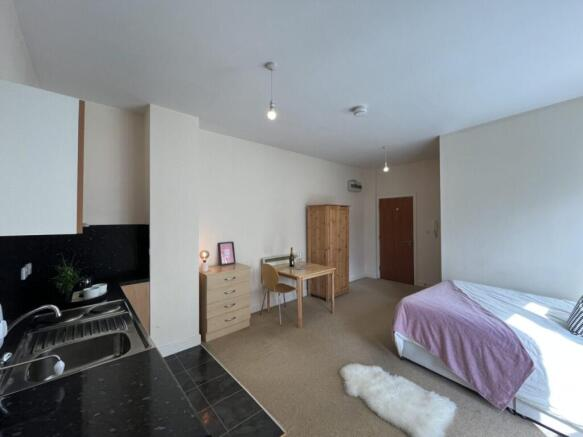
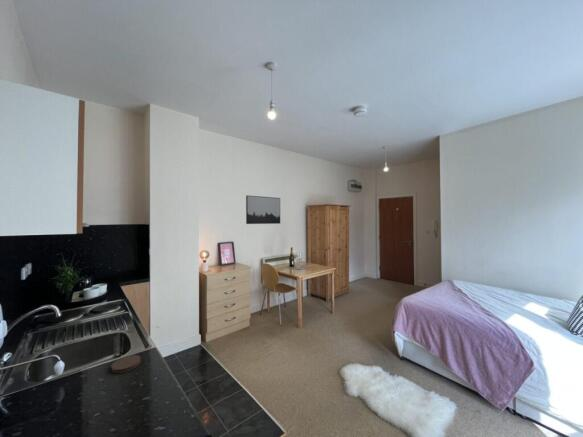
+ wall art (264, 210)
+ coaster (126, 363)
